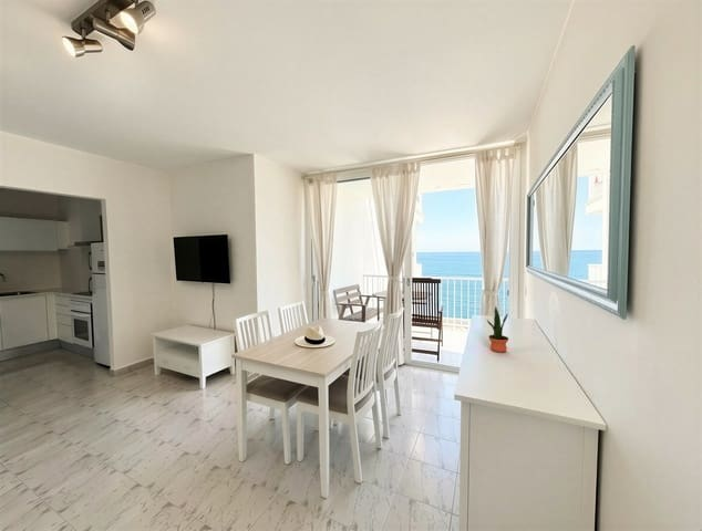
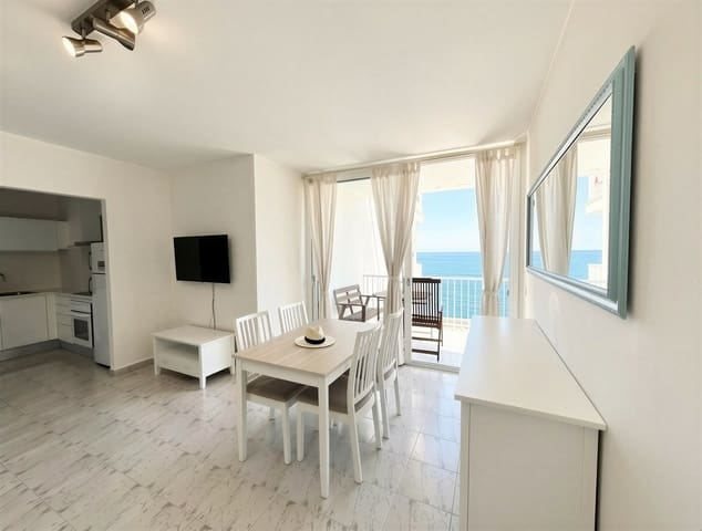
- potted plant (496, 327)
